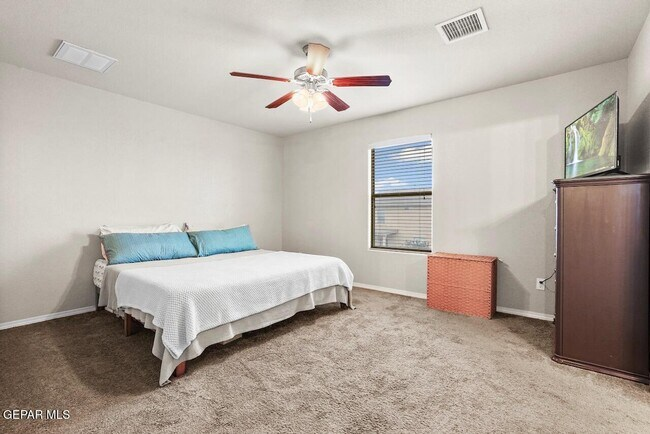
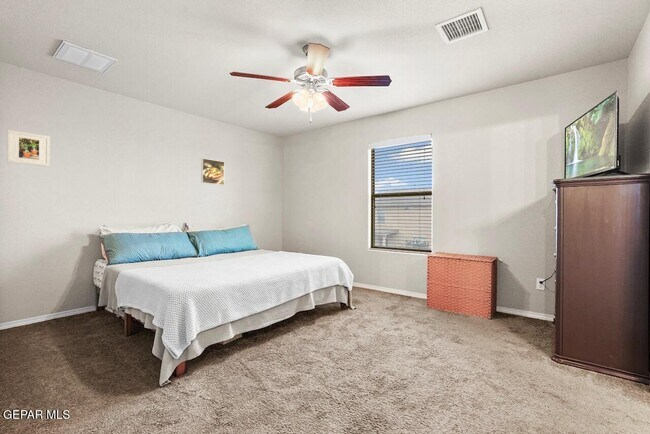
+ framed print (213, 172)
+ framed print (29, 148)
